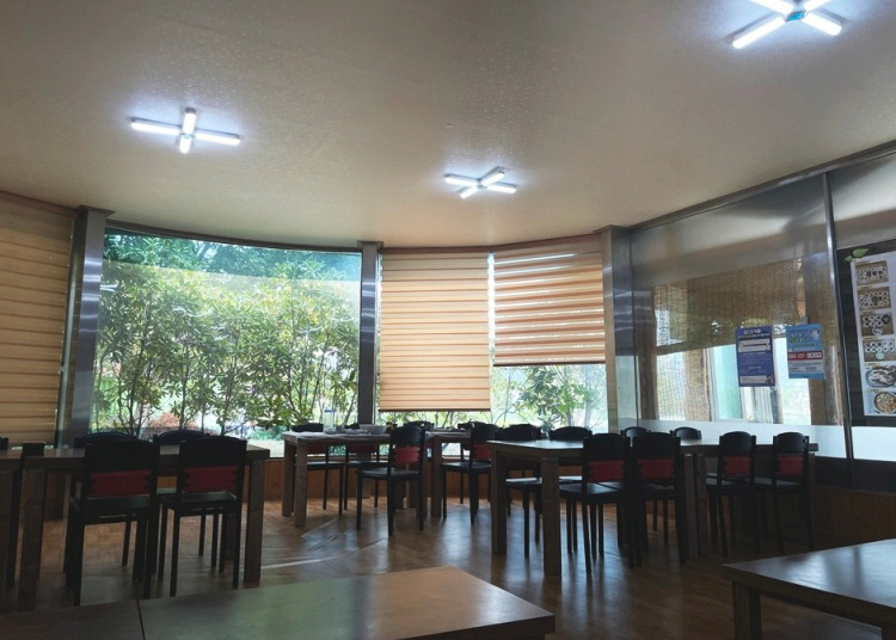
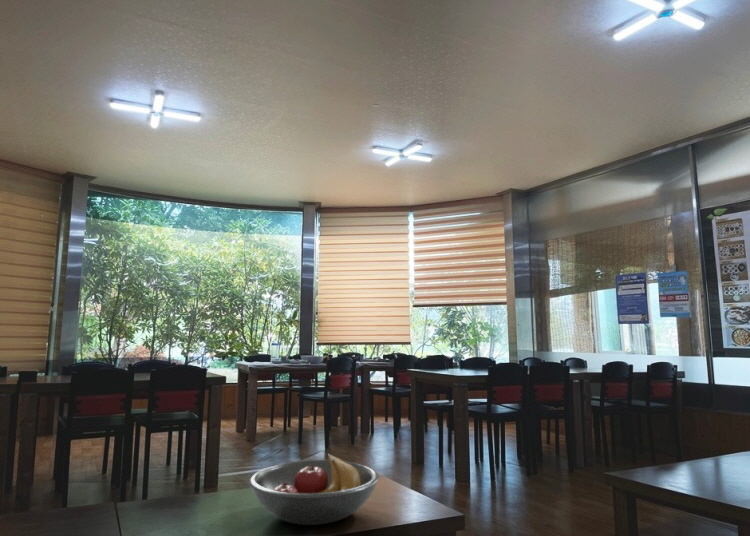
+ fruit bowl (315, 489)
